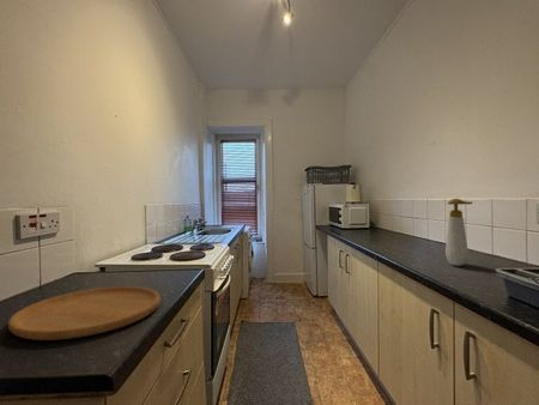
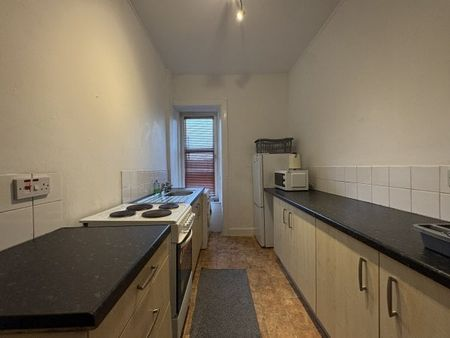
- cutting board (92, 308)
- soap bottle (459, 231)
